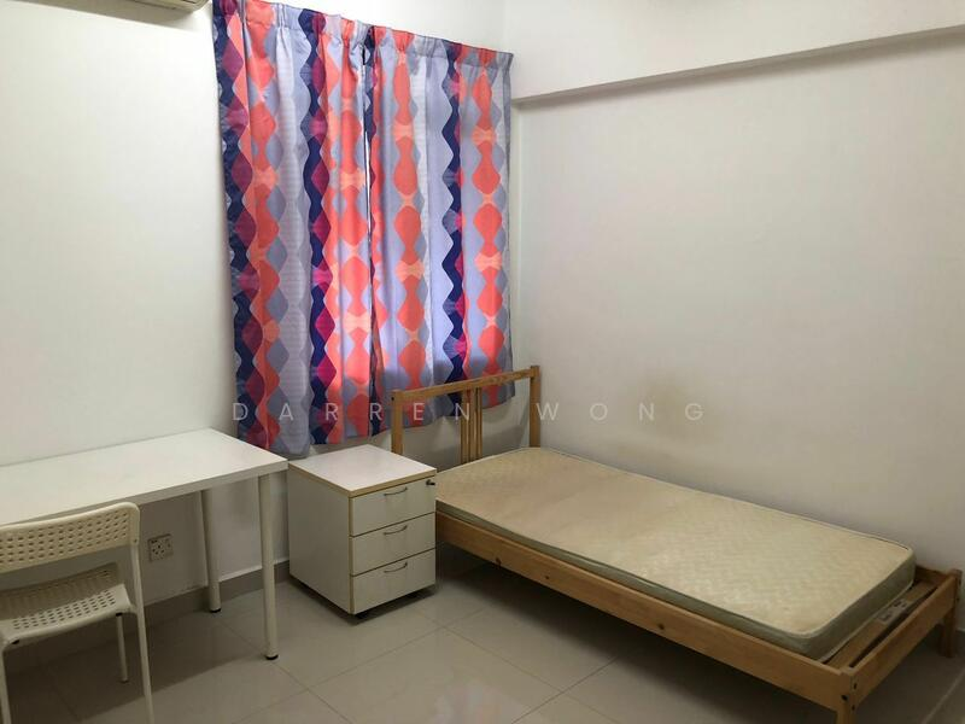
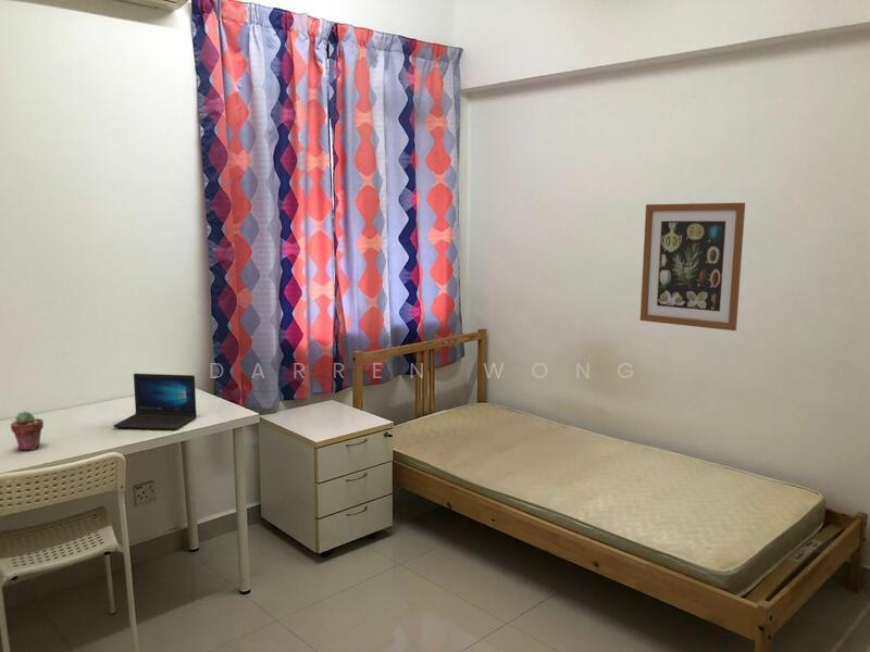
+ wall art (689, 265)
+ laptop (154, 400)
+ potted succulent (27, 429)
